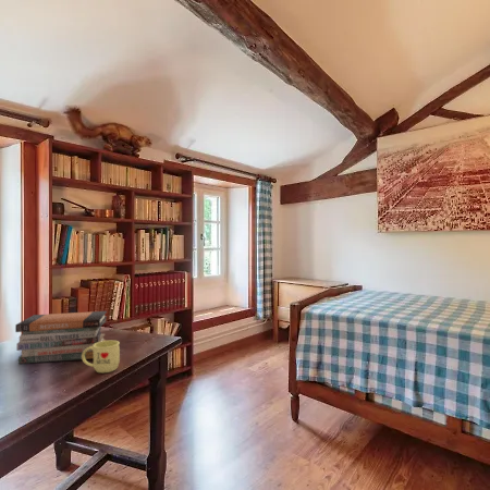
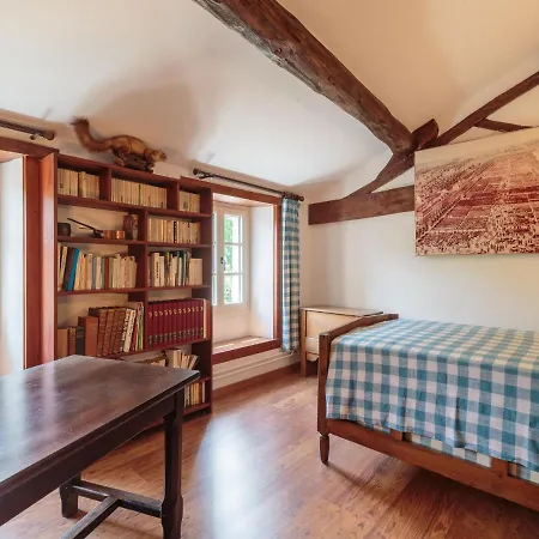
- book stack (64, 335)
- mug (100, 357)
